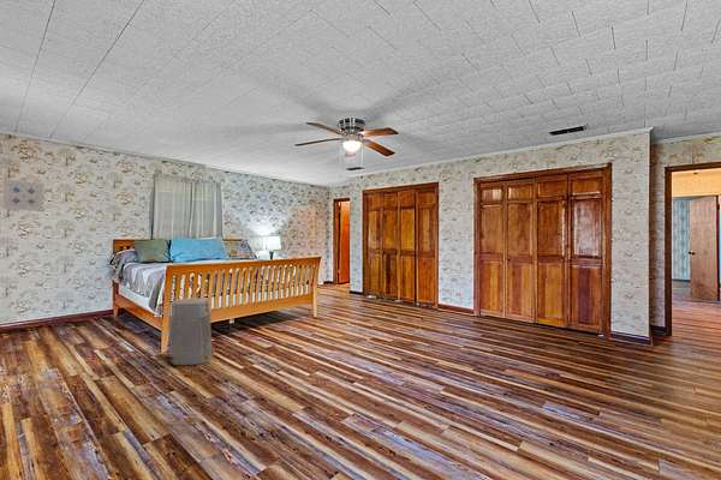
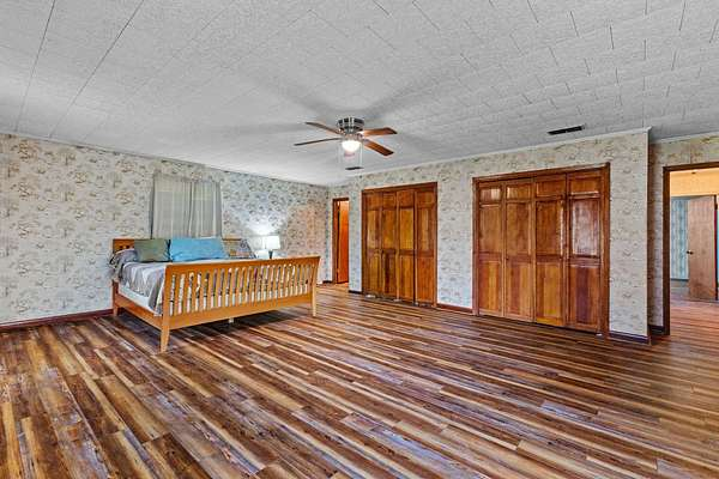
- wall art (23, 196)
- air purifier (190, 329)
